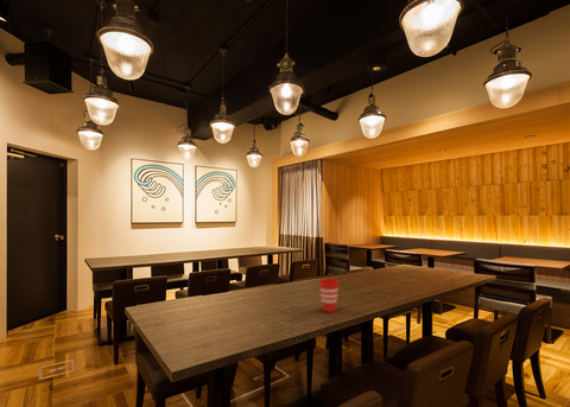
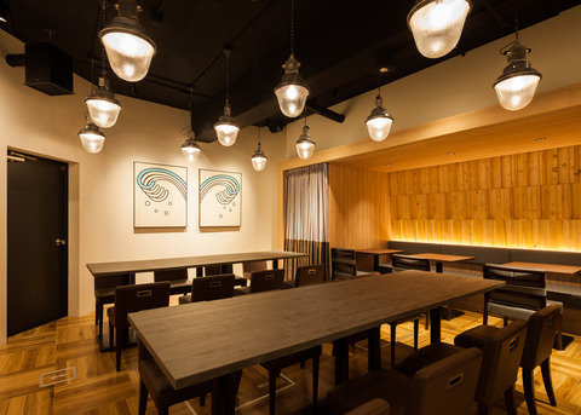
- cup (329, 294)
